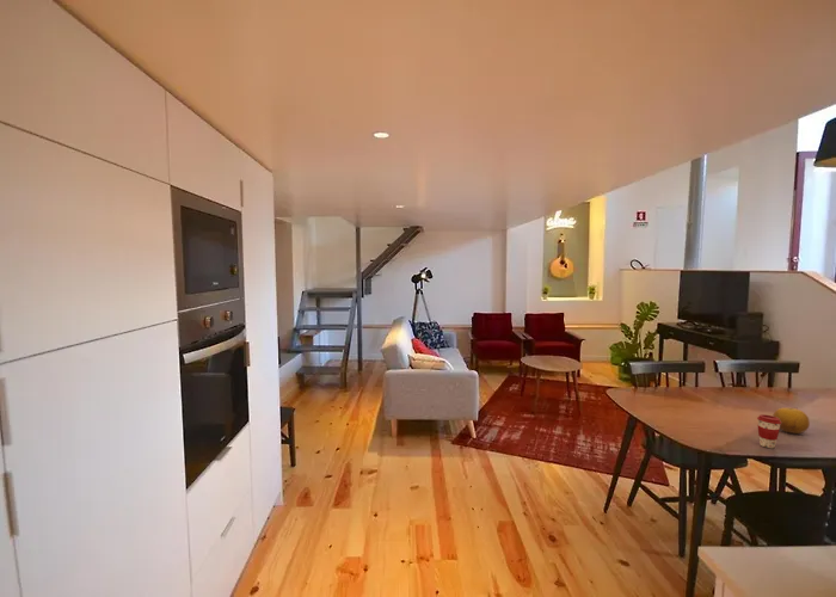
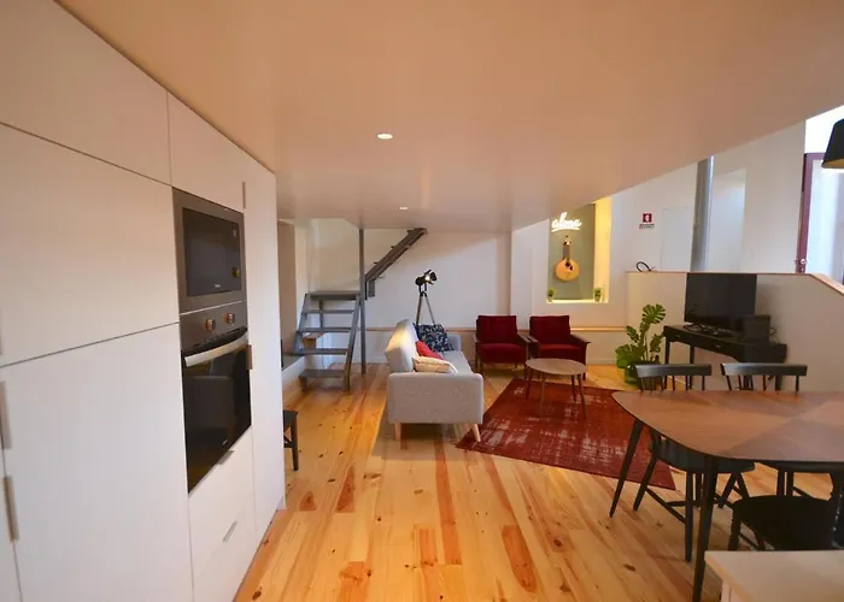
- fruit (791, 419)
- coffee cup (768, 431)
